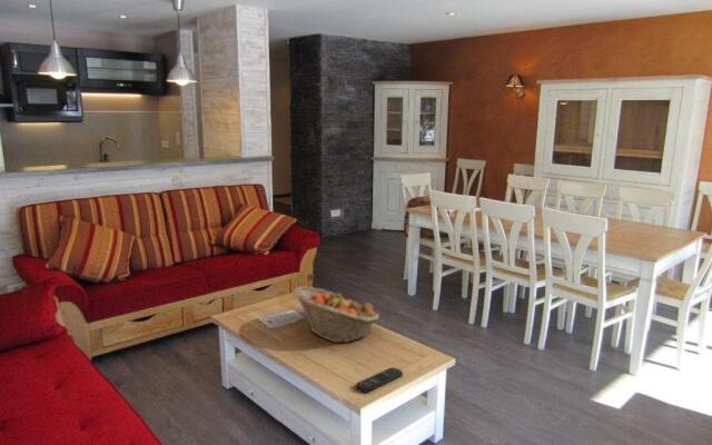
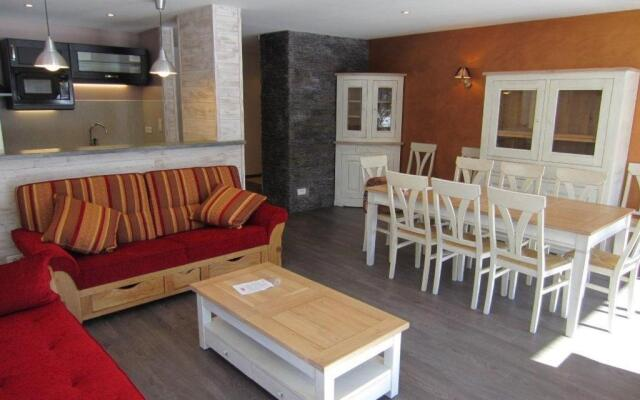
- fruit basket (335, 309)
- remote control (379, 378)
